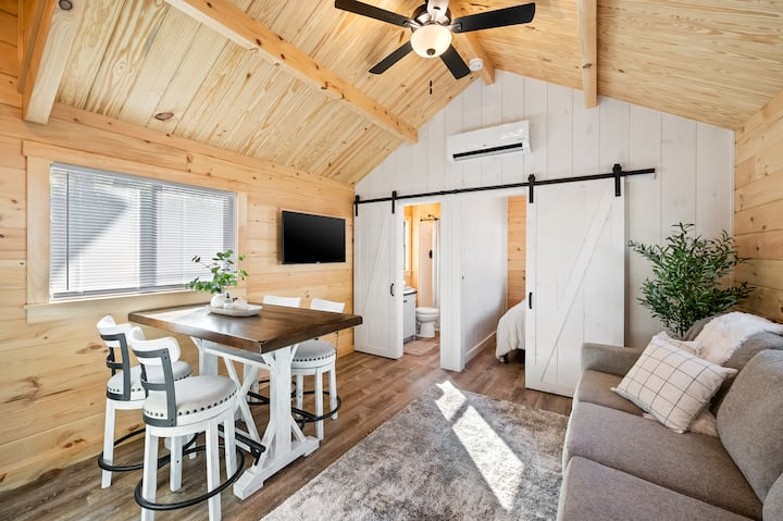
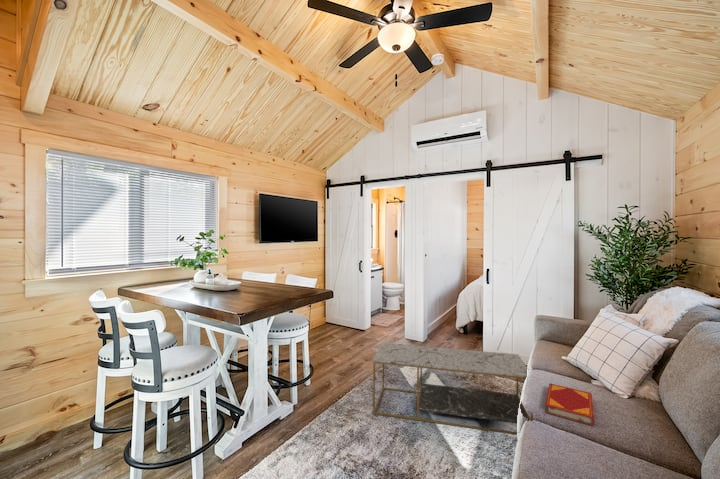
+ hardback book (569, 402)
+ coffee table (447, 386)
